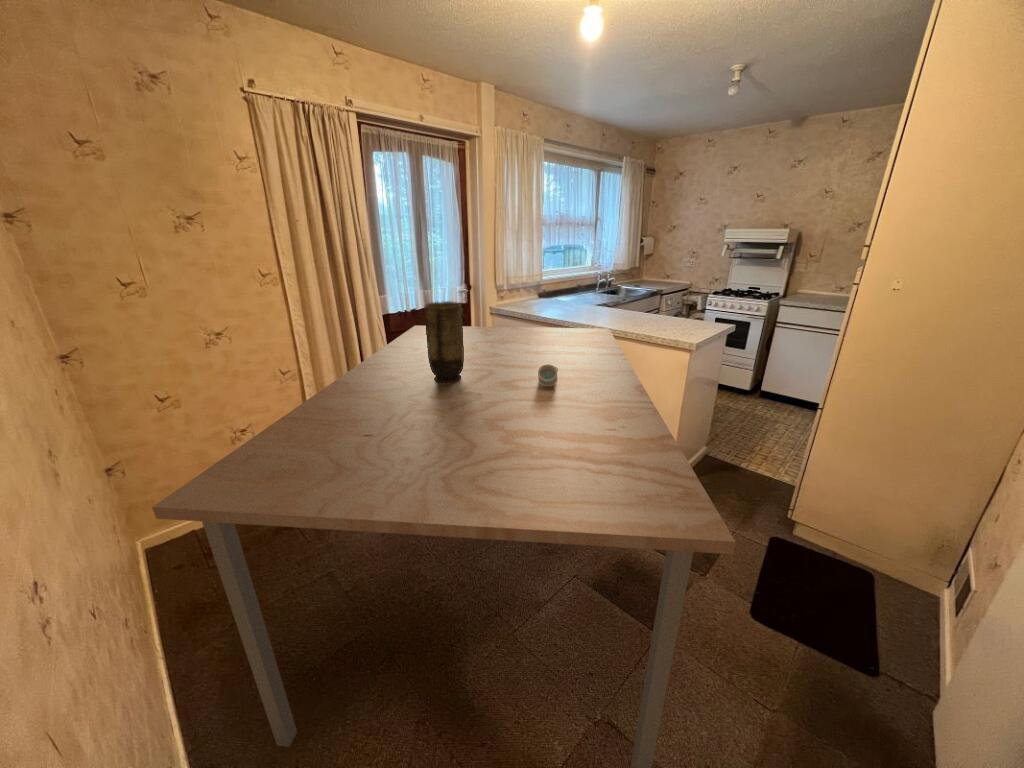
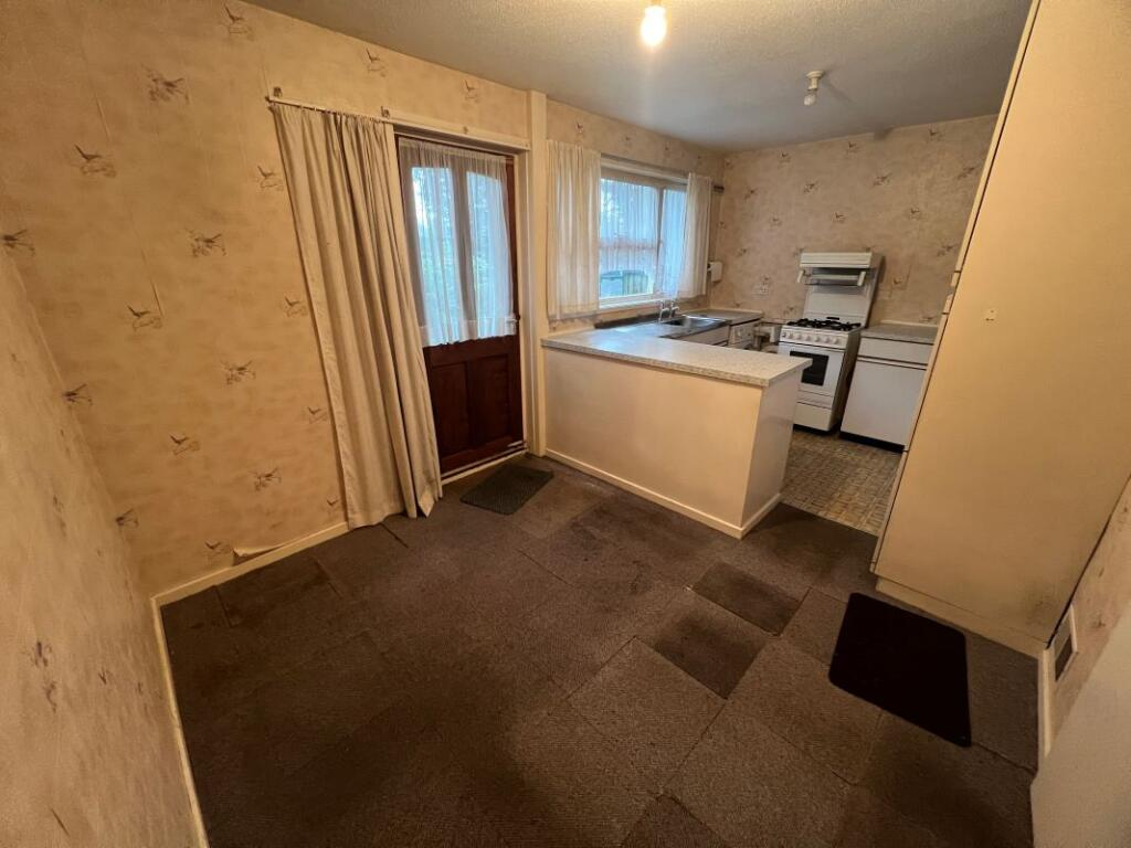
- vase (445, 342)
- napkin ring (548, 372)
- dining table (491, 471)
